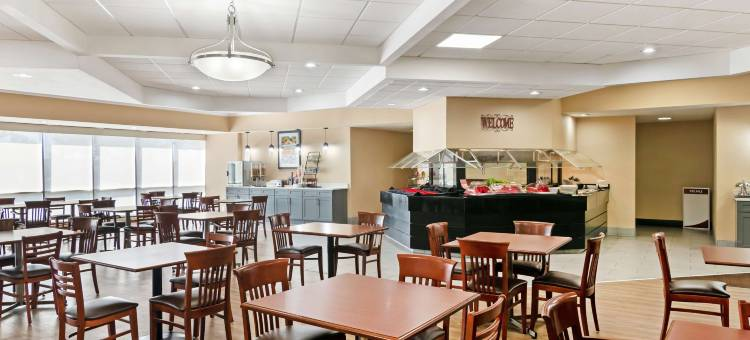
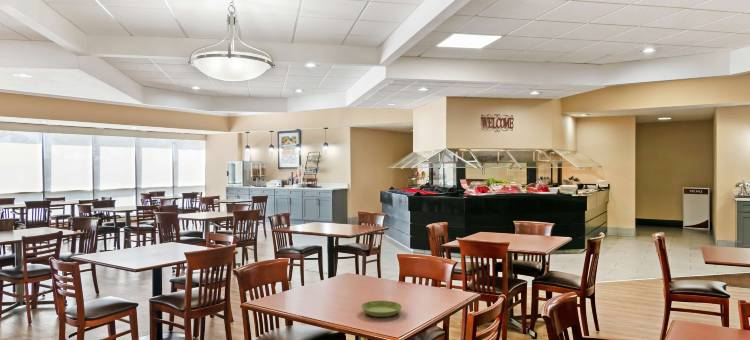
+ saucer (381, 309)
